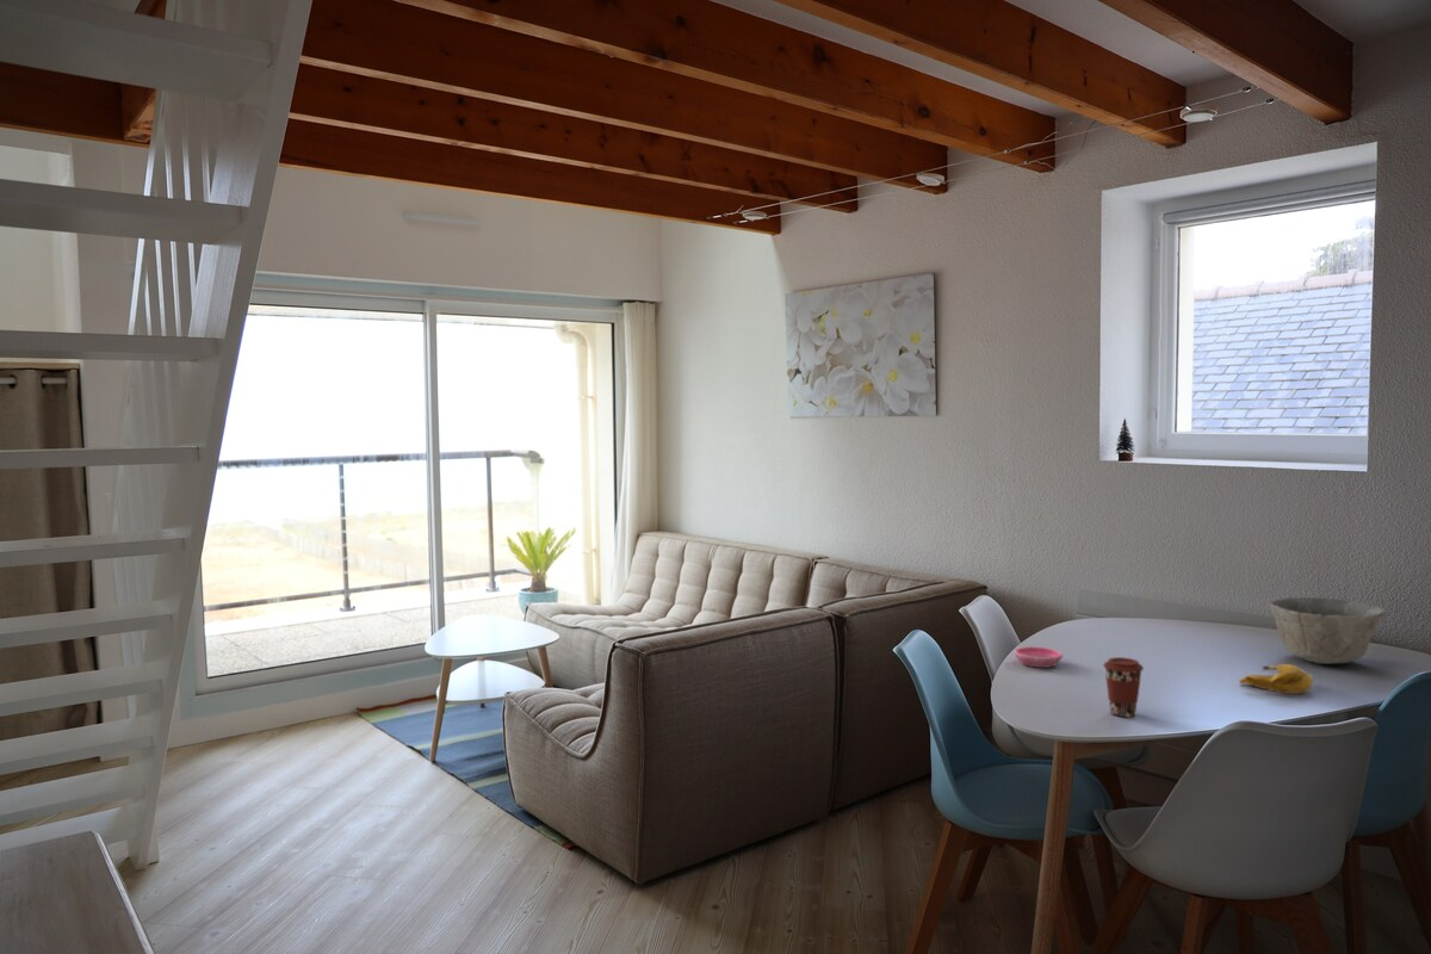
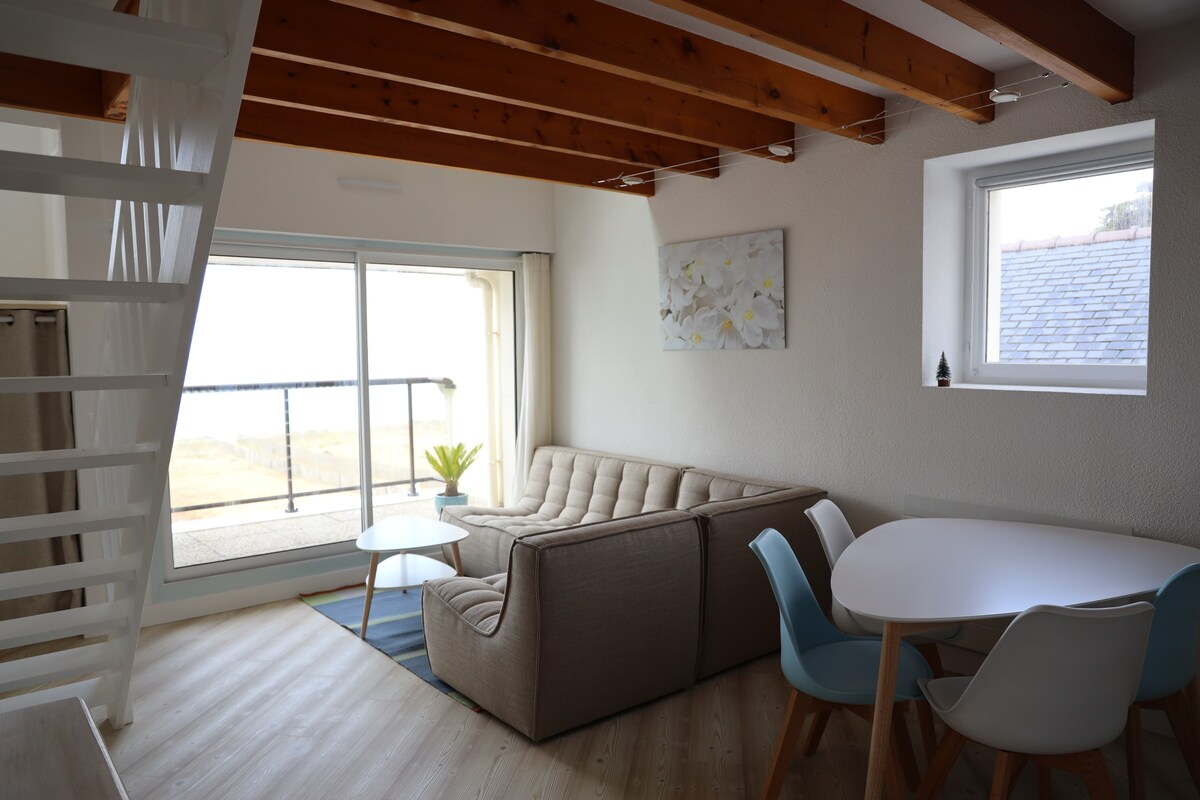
- bowl (1326, 633)
- coffee cup (1122, 687)
- saucer (1037, 657)
- banana (1275, 675)
